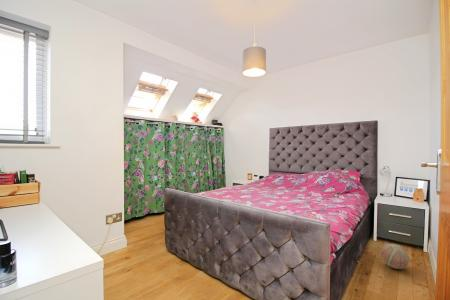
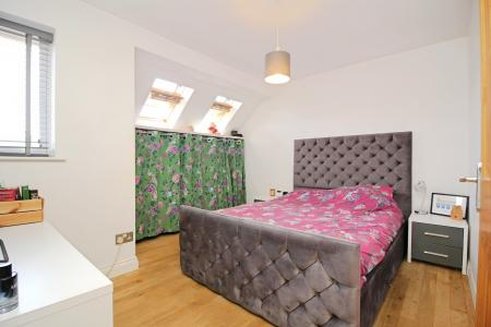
- ball (394, 255)
